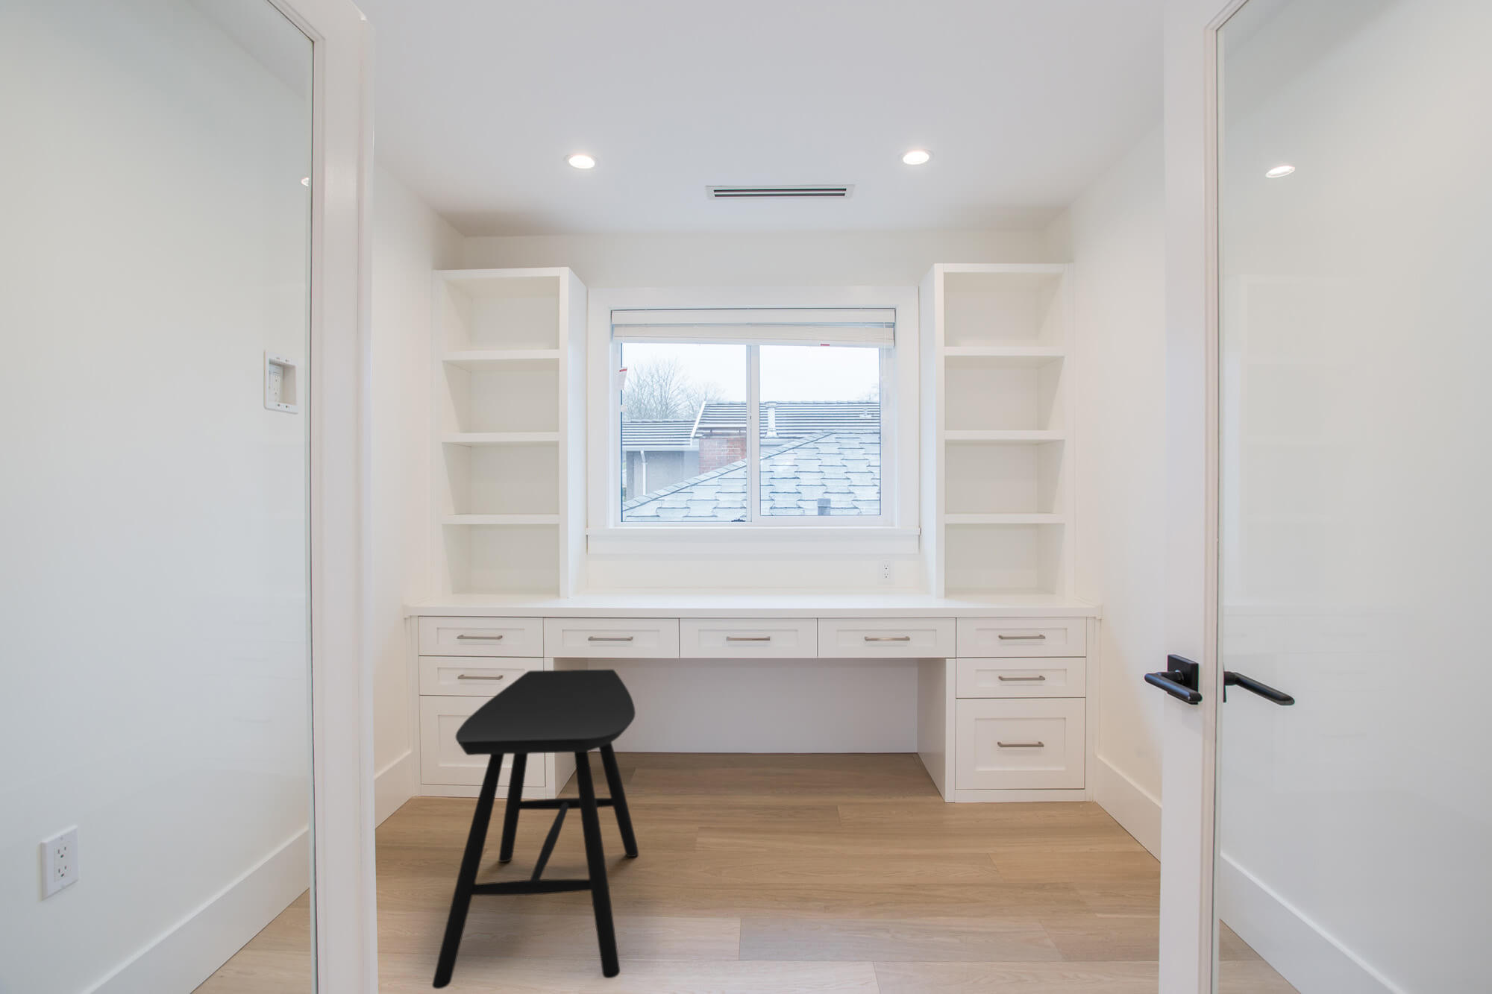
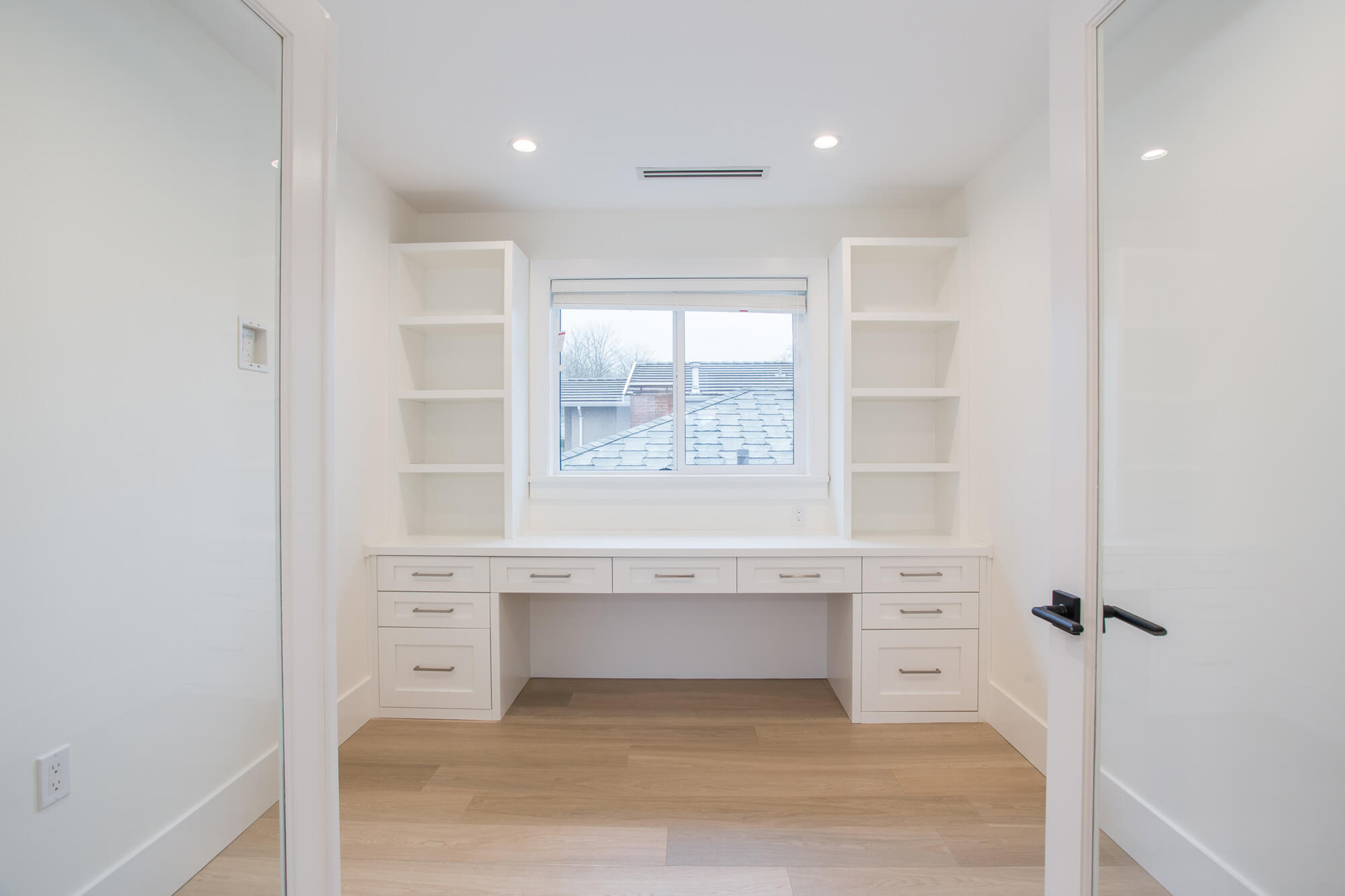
- stool (550, 804)
